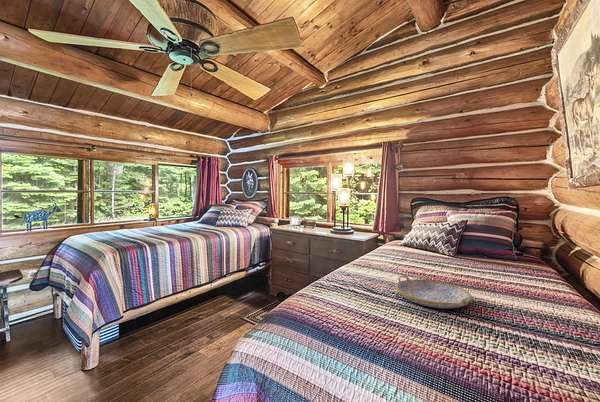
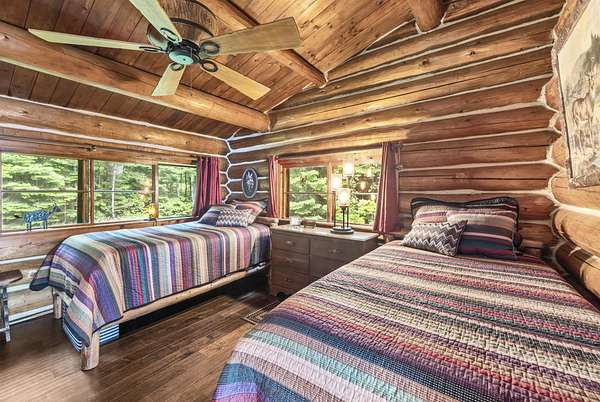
- serving tray (431, 291)
